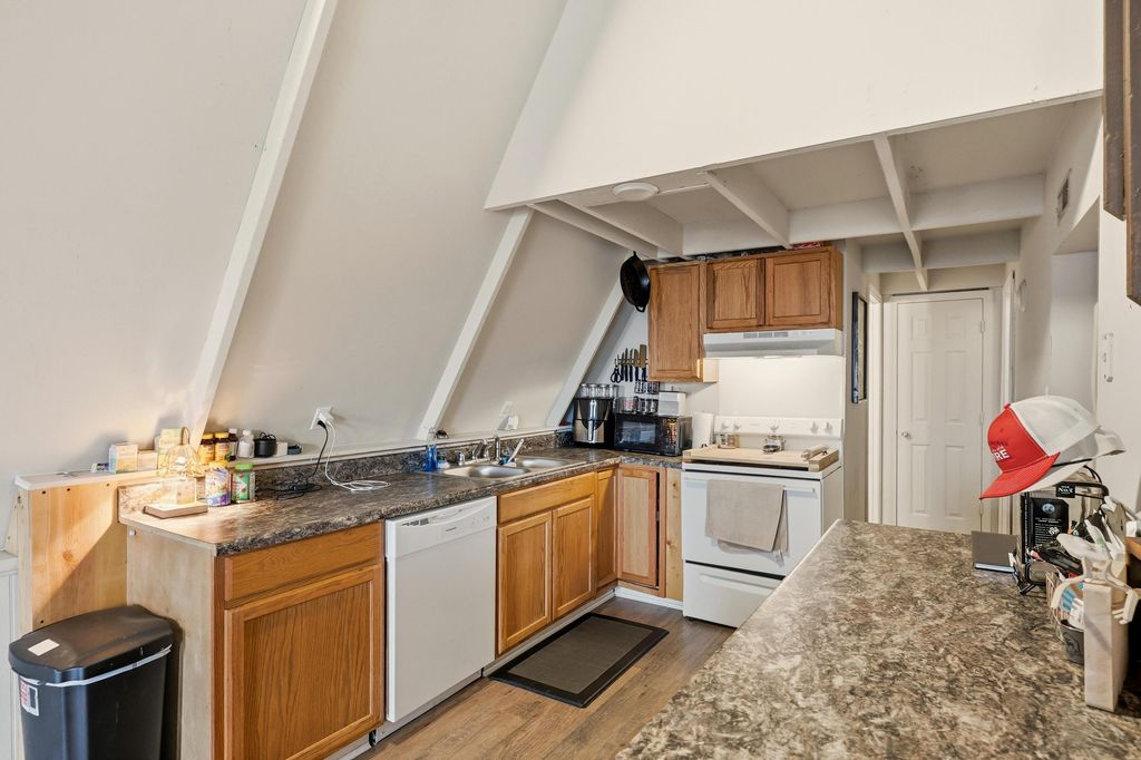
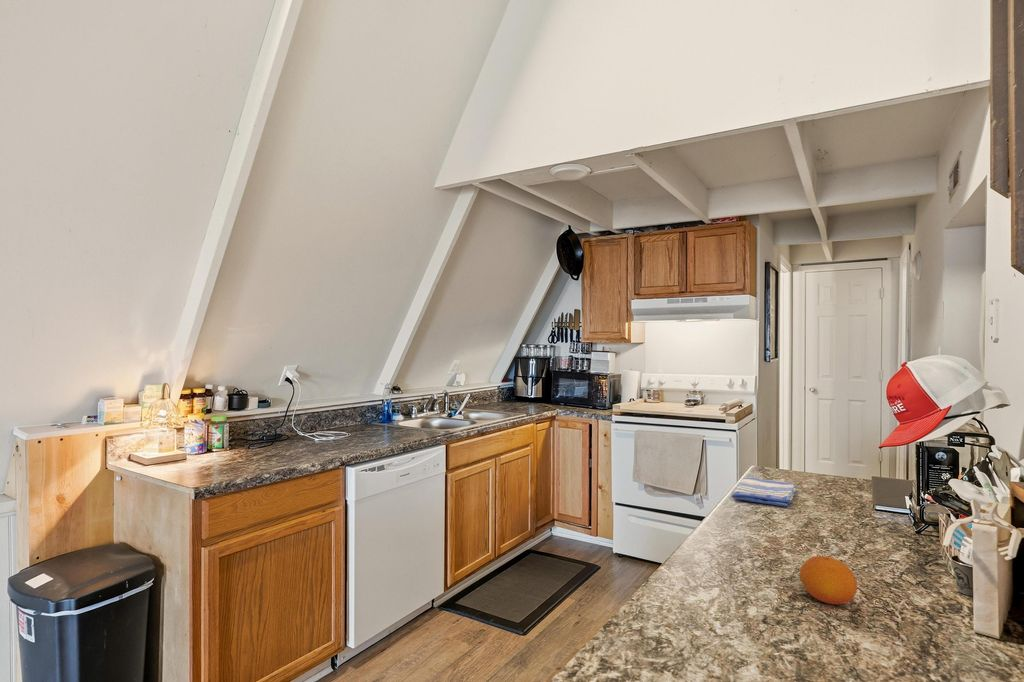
+ fruit (827, 579)
+ dish towel (764, 490)
